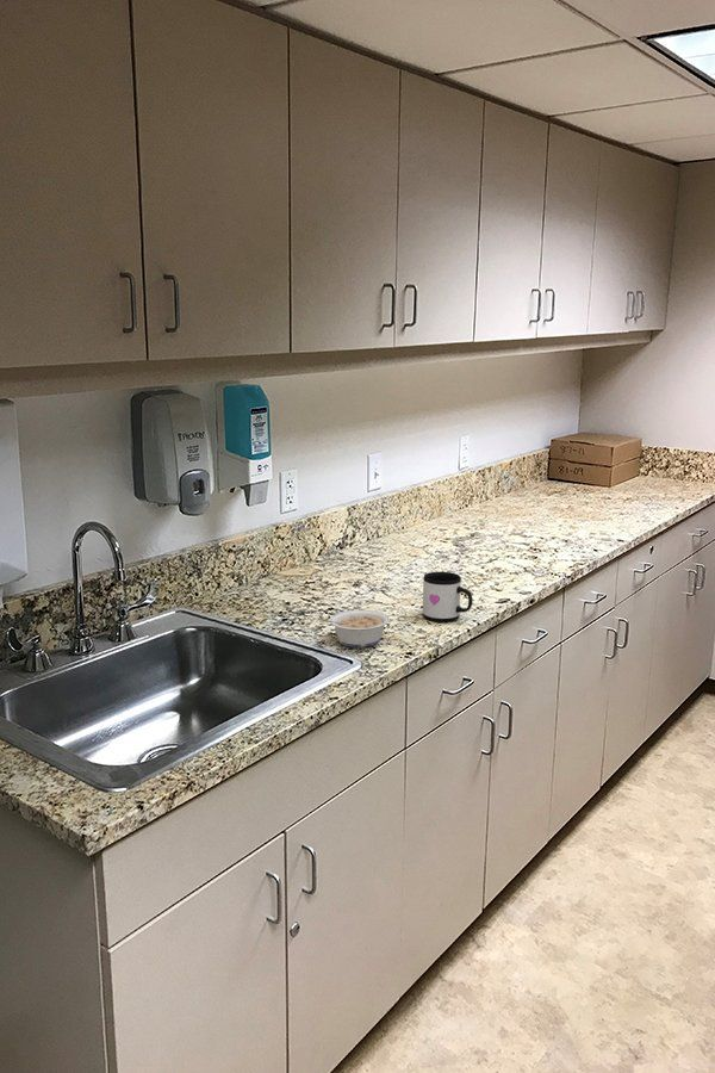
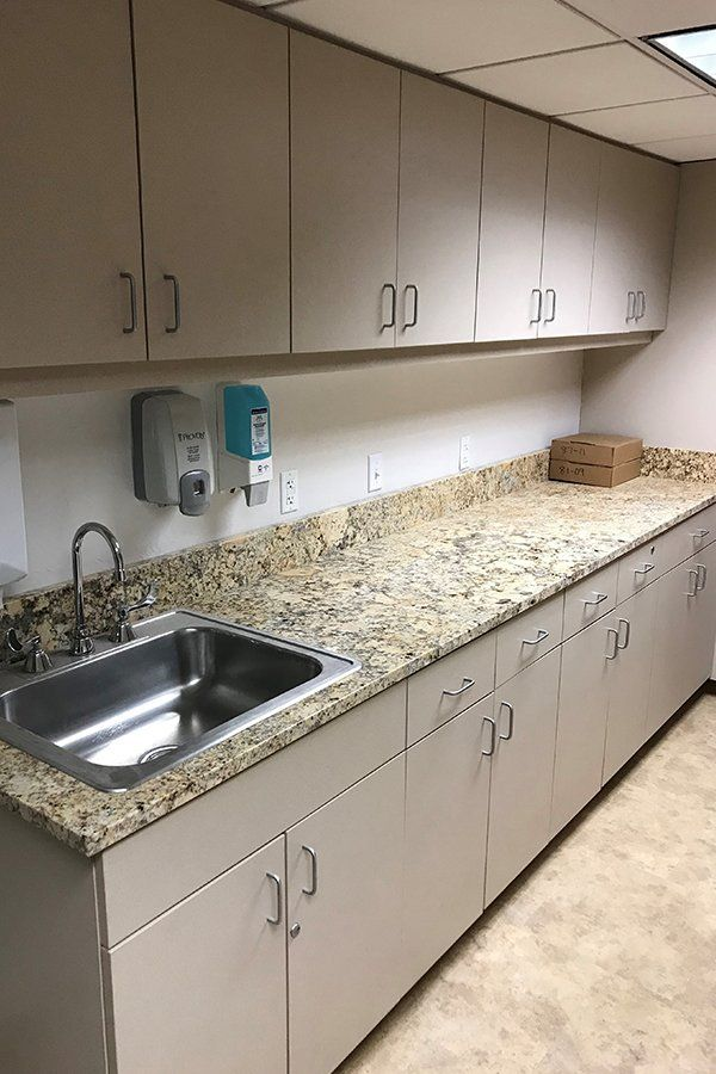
- legume (358, 627)
- mug (448, 597)
